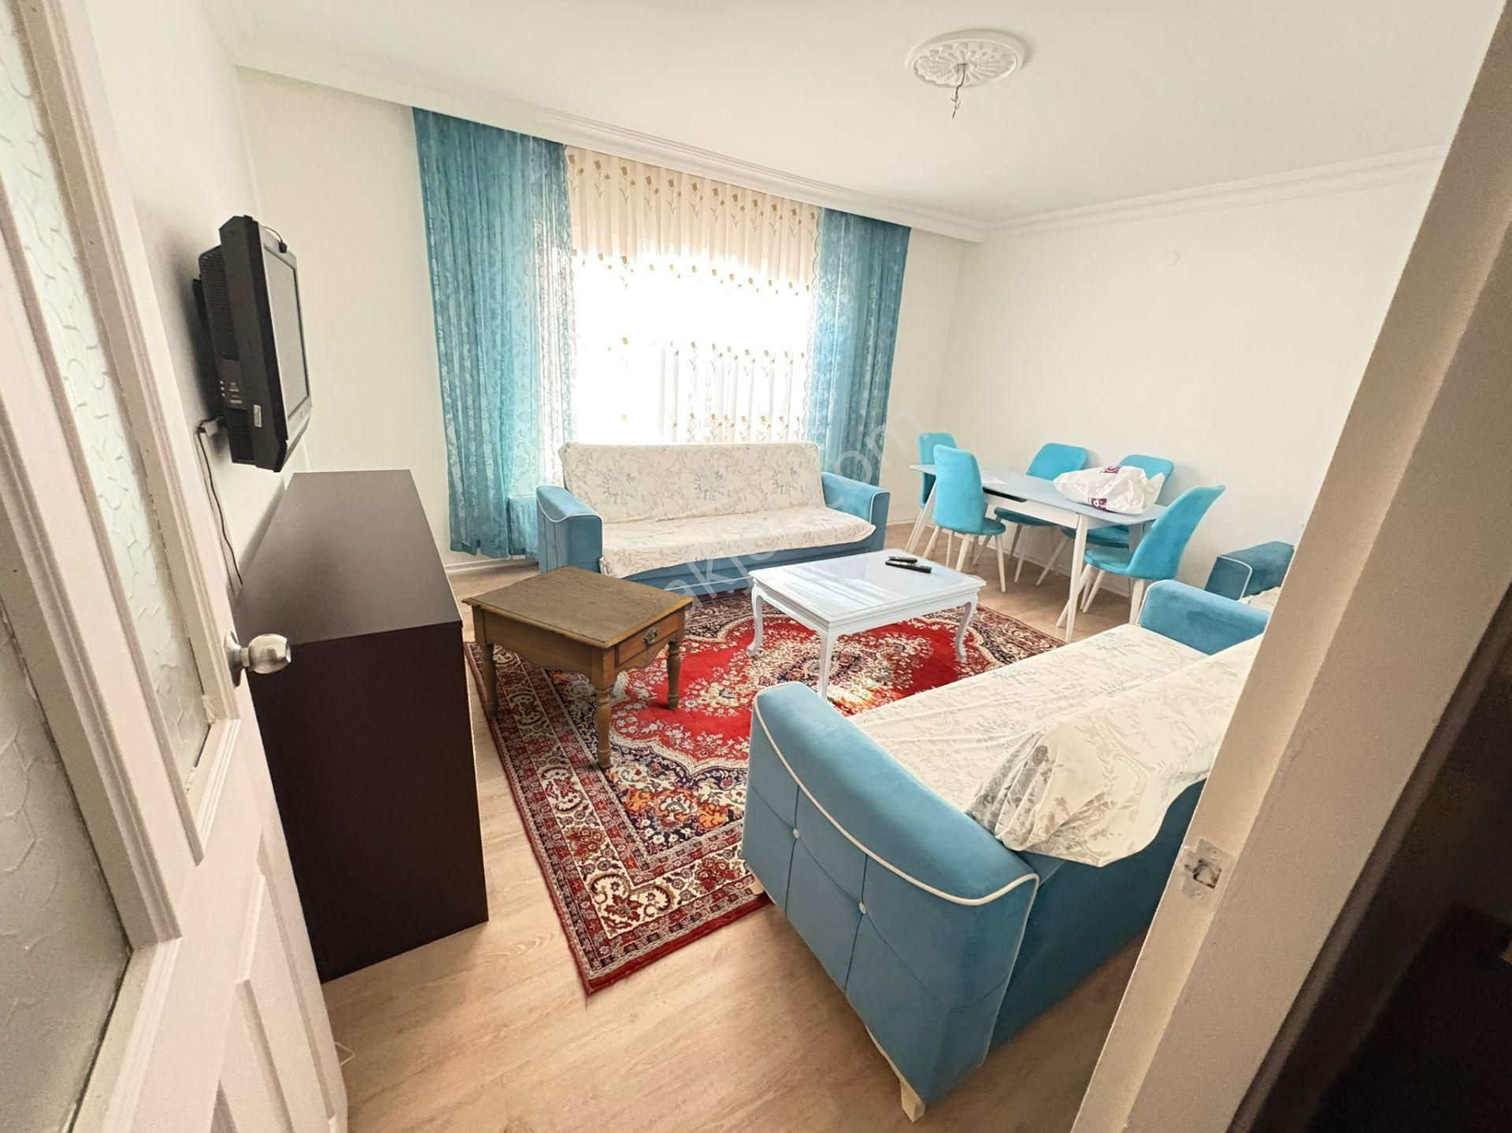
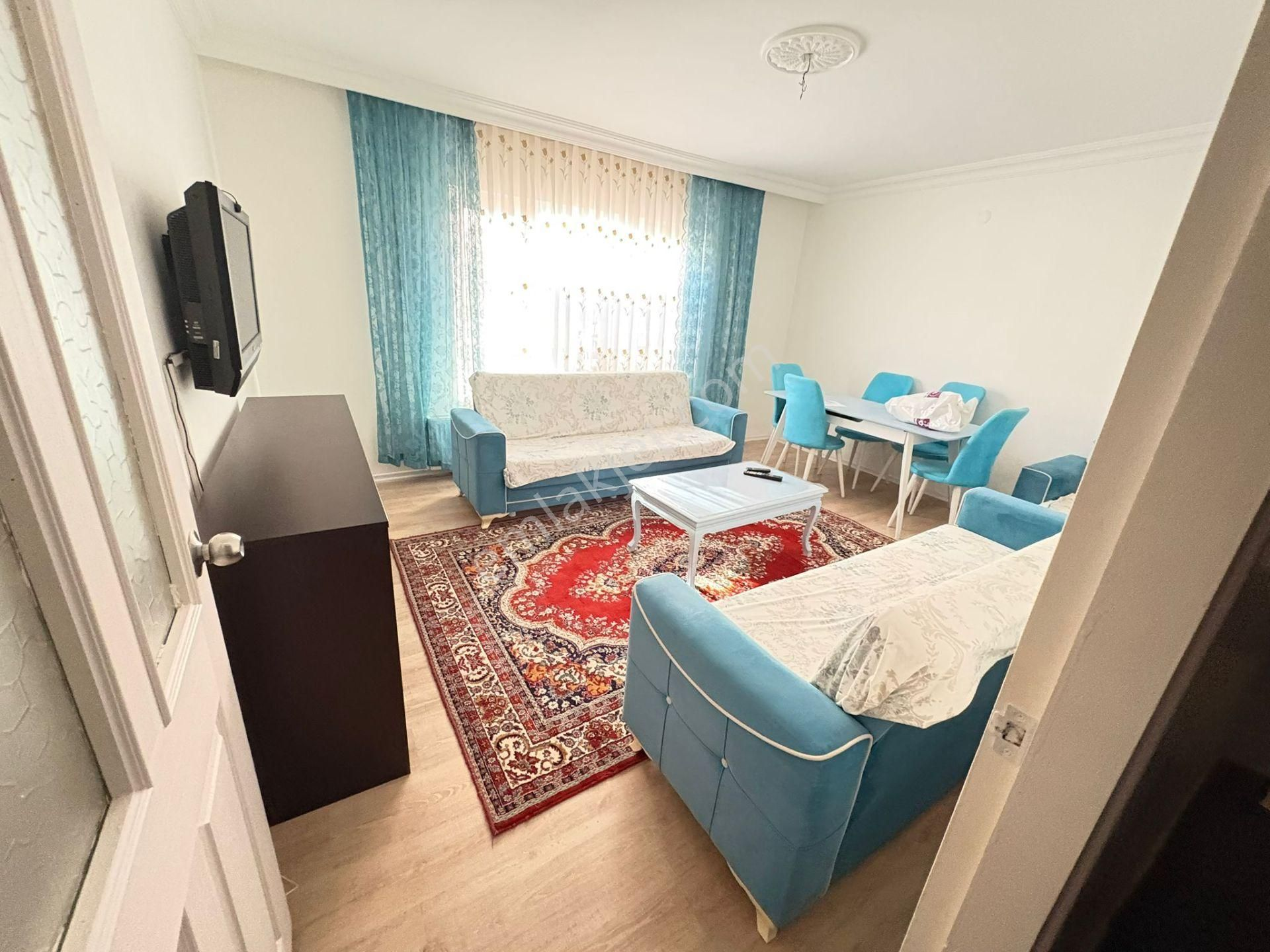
- side table (583, 656)
